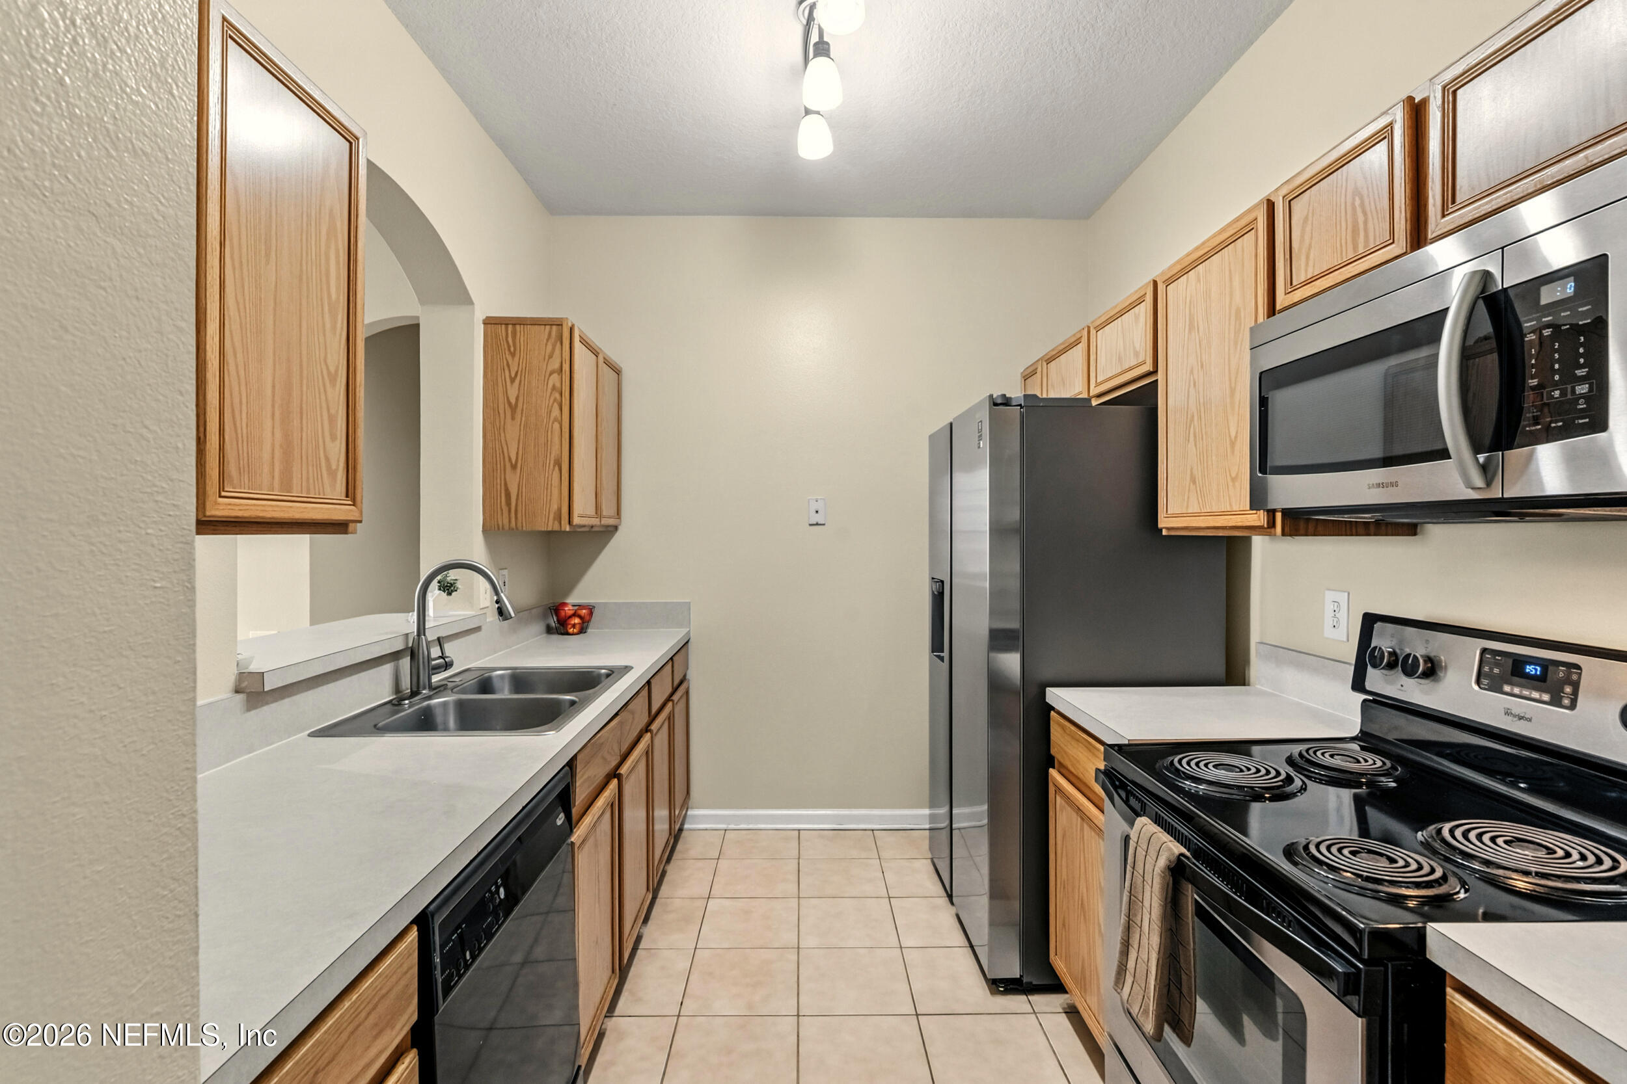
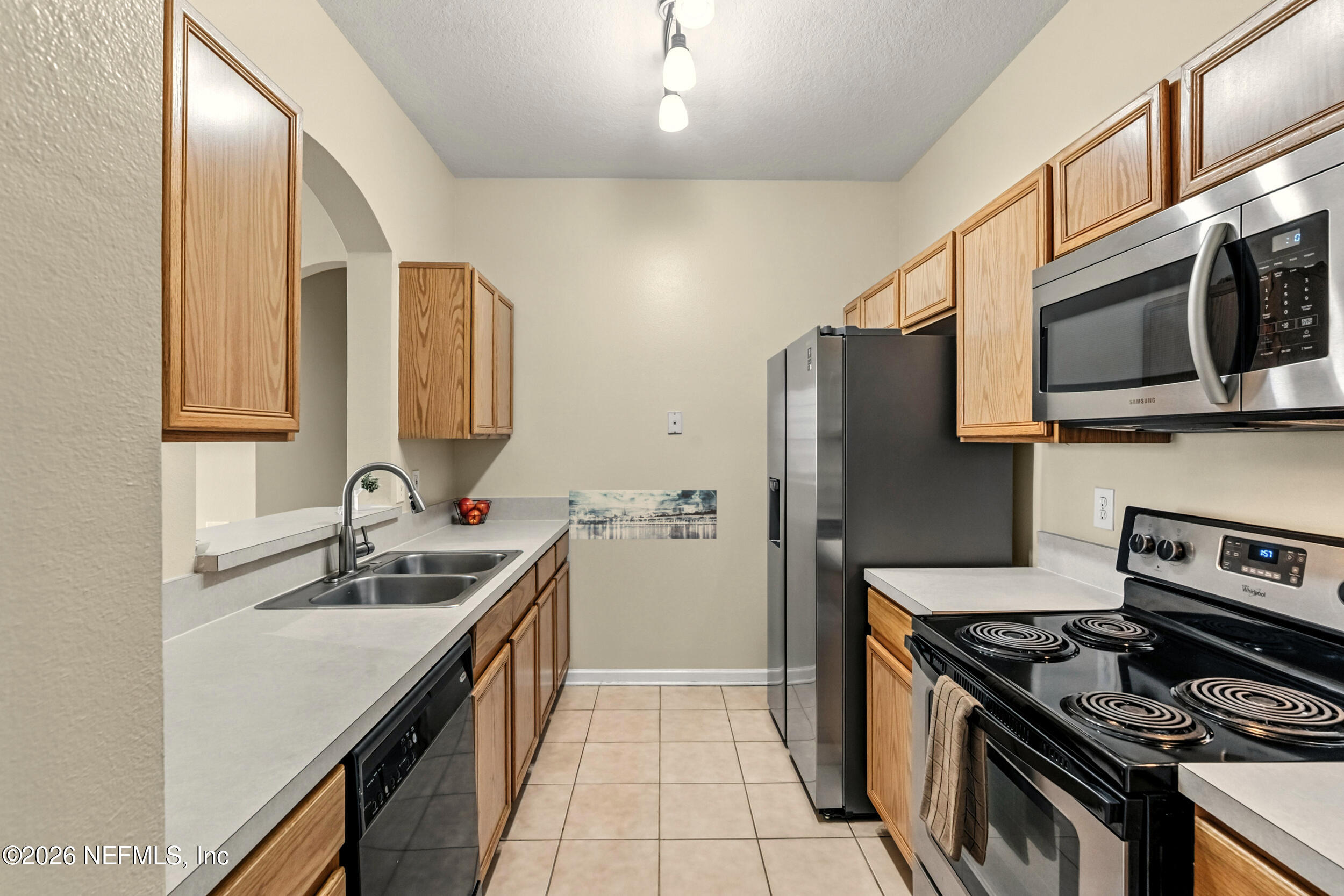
+ wall art (643, 514)
